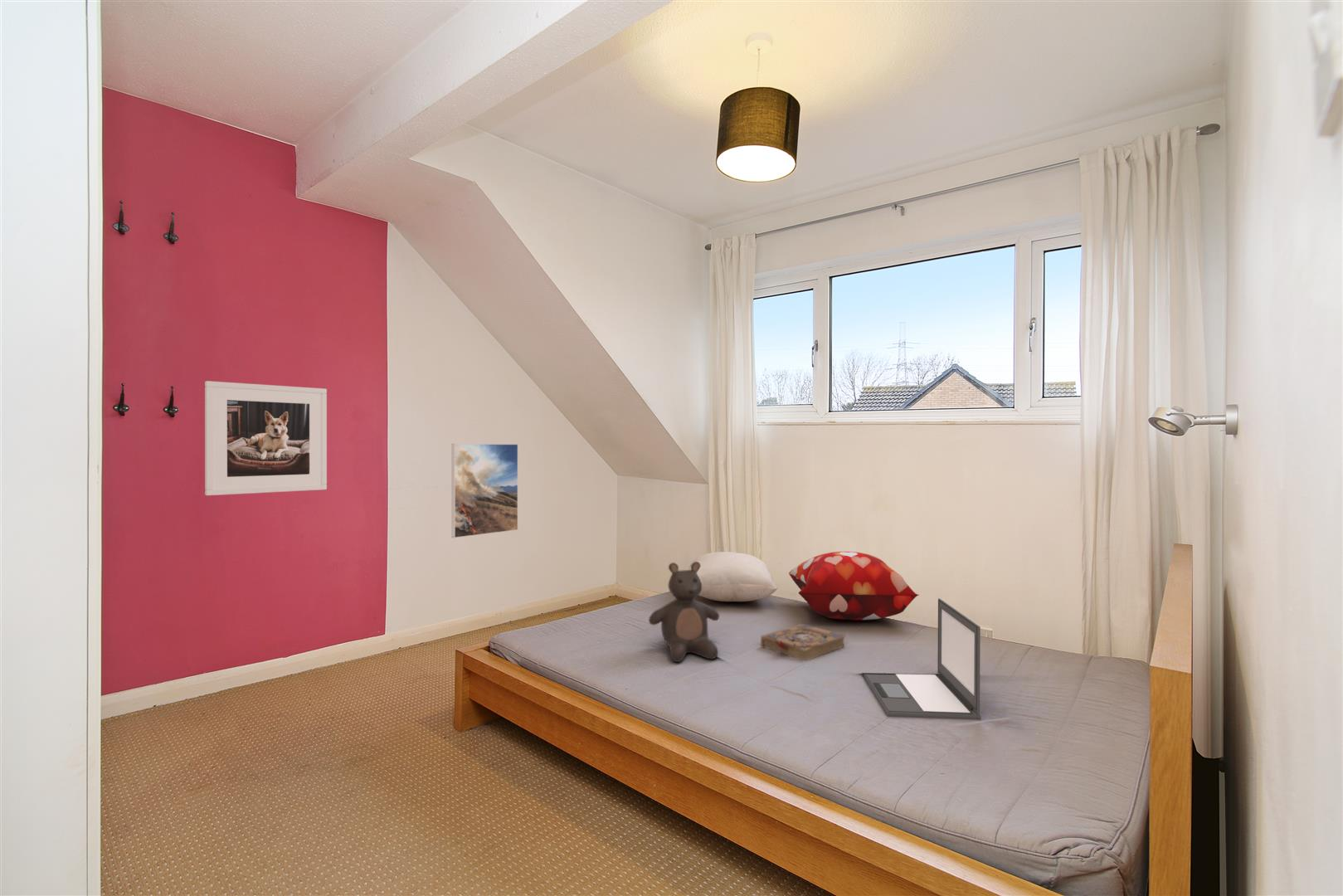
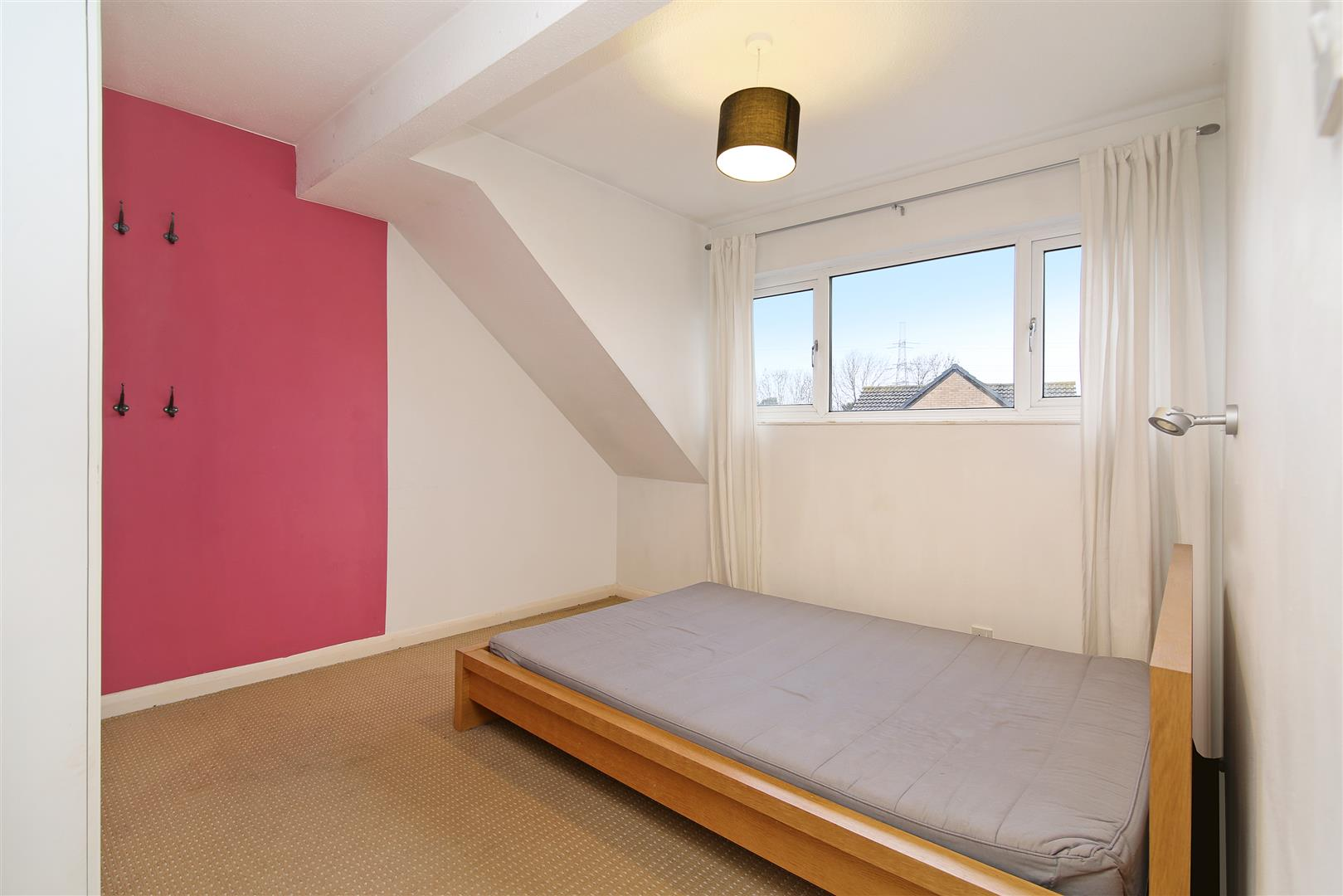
- decorative pillow (849, 583)
- pillow (729, 575)
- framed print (486, 489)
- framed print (270, 438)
- book (800, 640)
- teddy bear (688, 609)
- laptop (916, 674)
